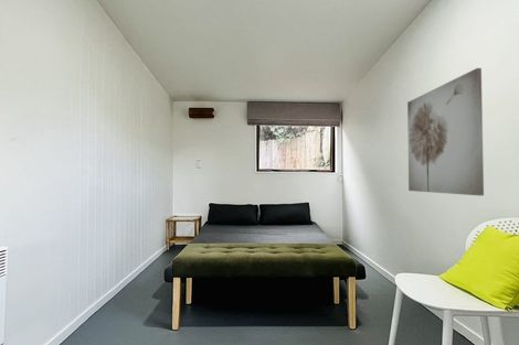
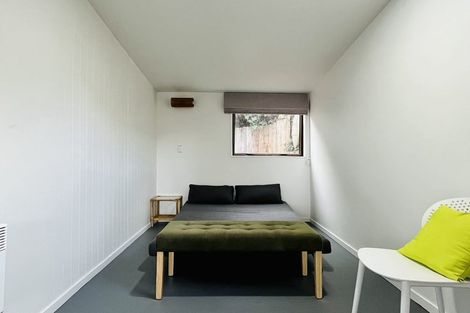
- wall art (438, 140)
